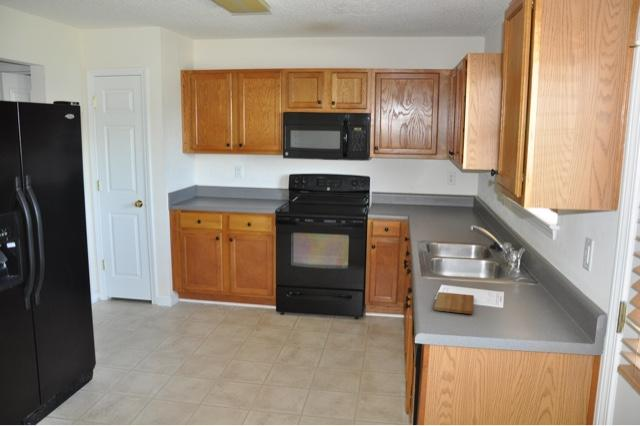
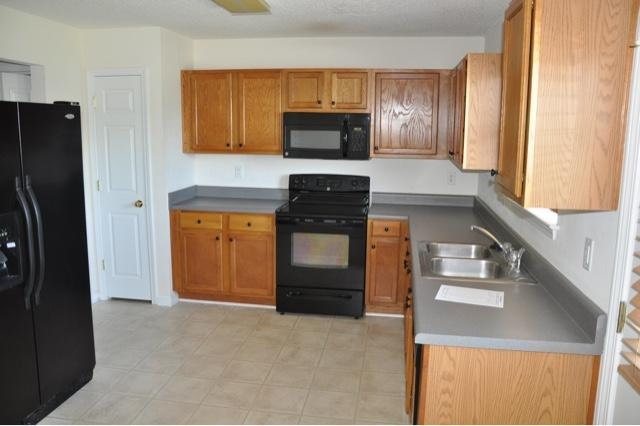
- cutting board (454, 302)
